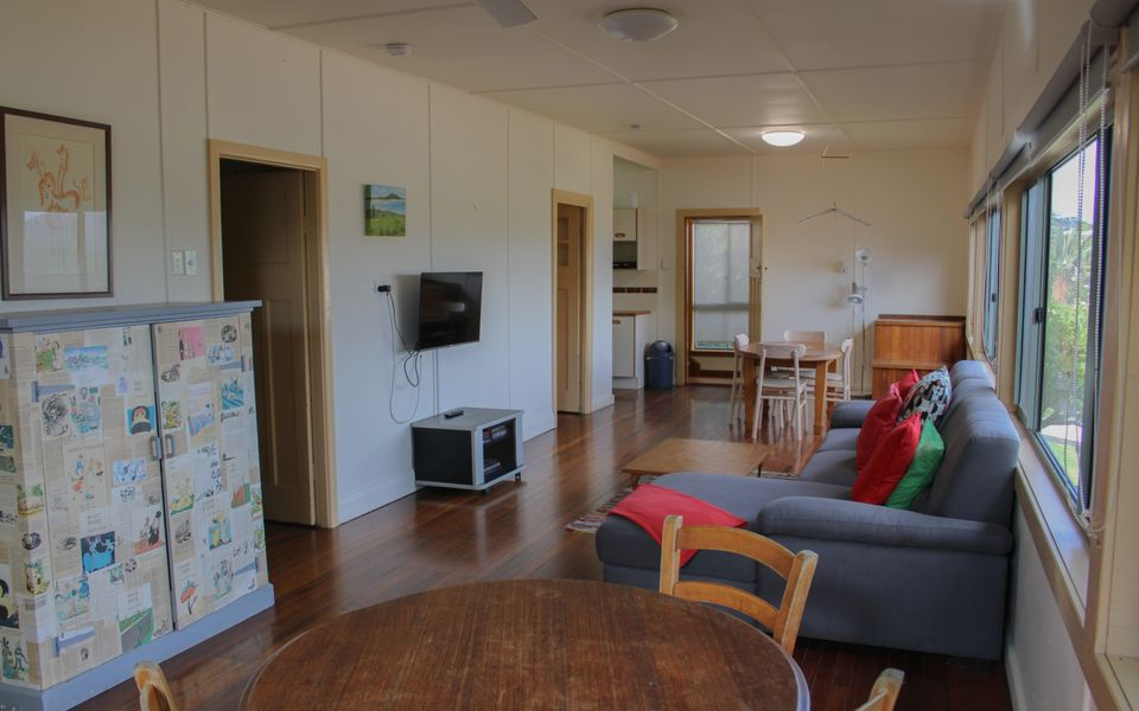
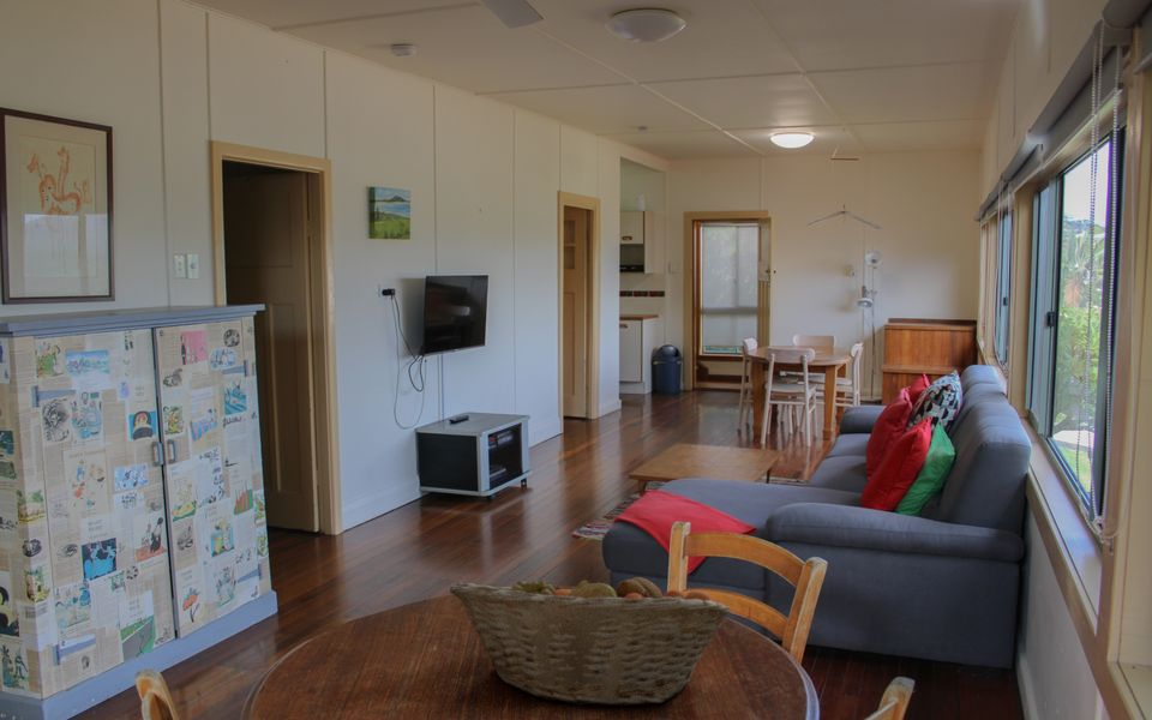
+ fruit basket (588, 619)
